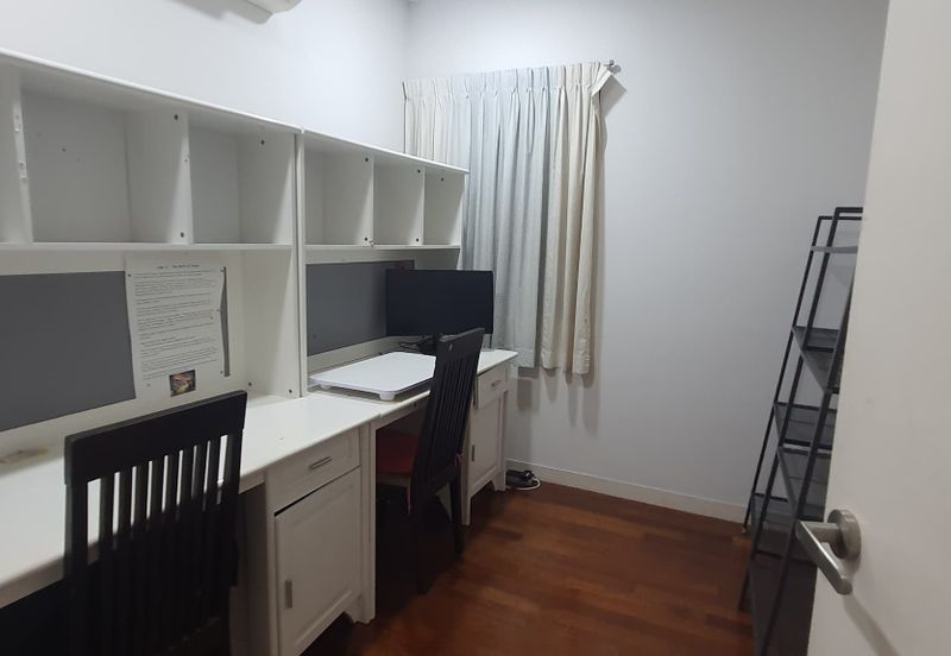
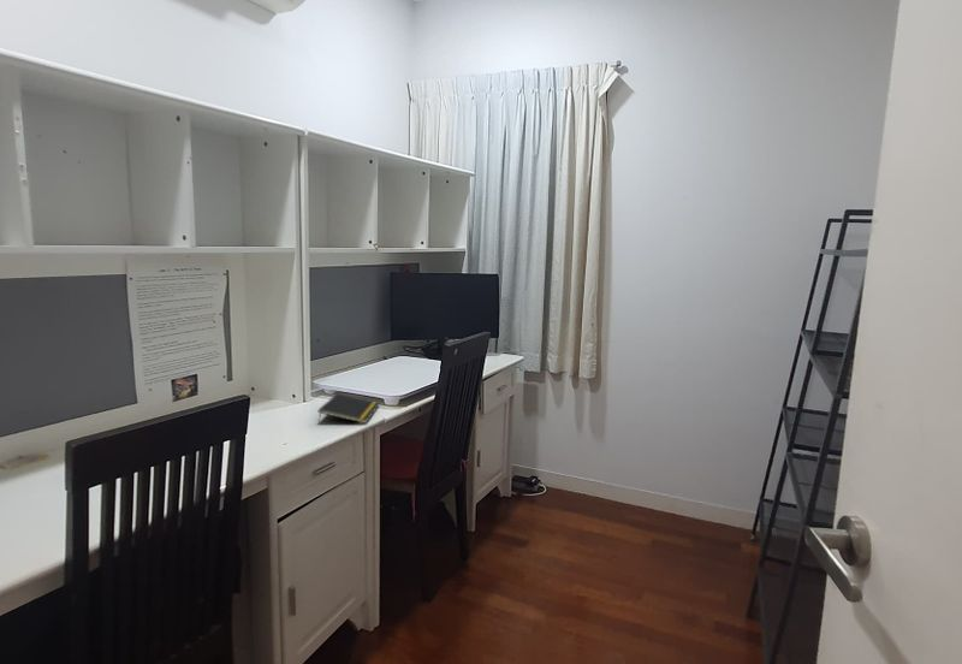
+ notepad (350, 407)
